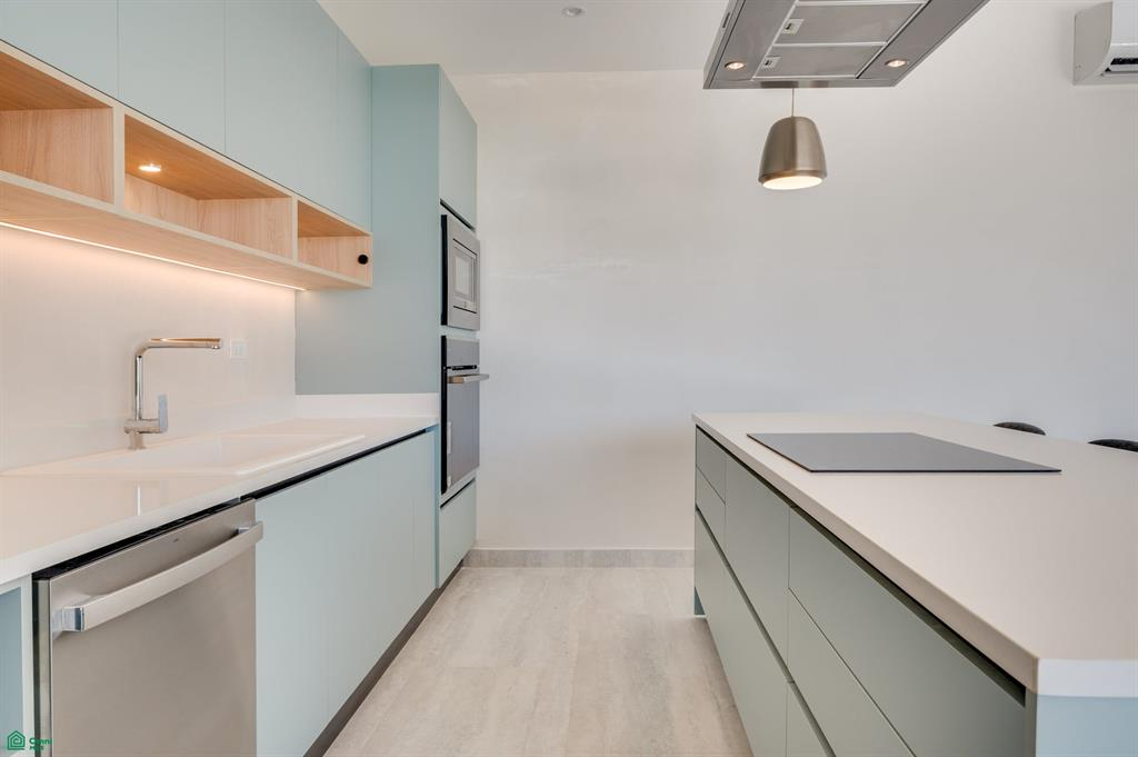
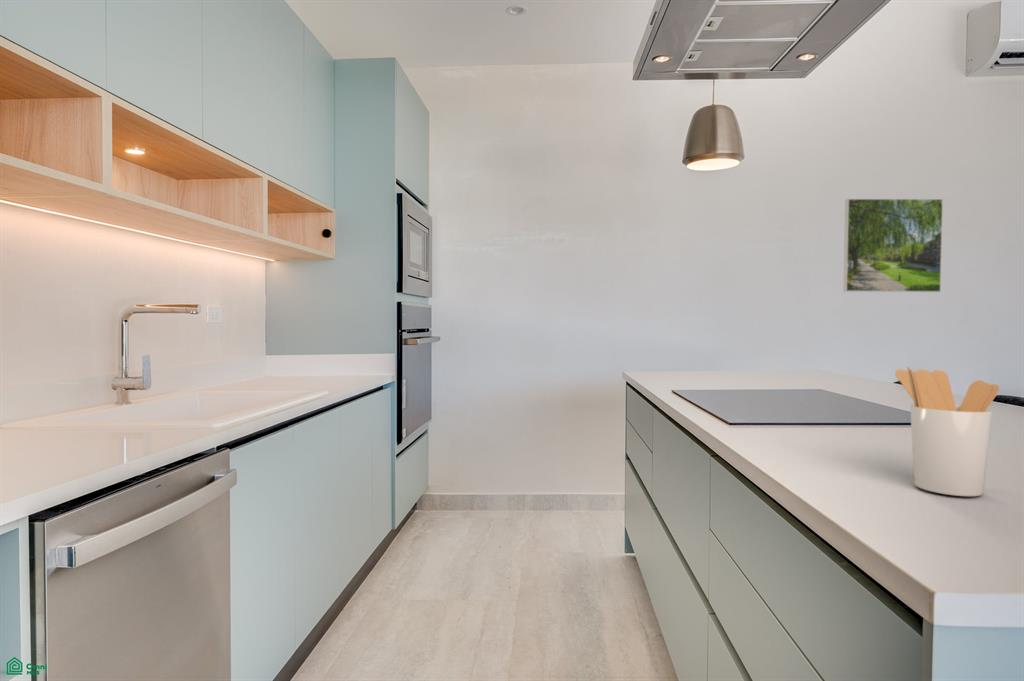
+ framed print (892, 245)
+ utensil holder (938, 425)
